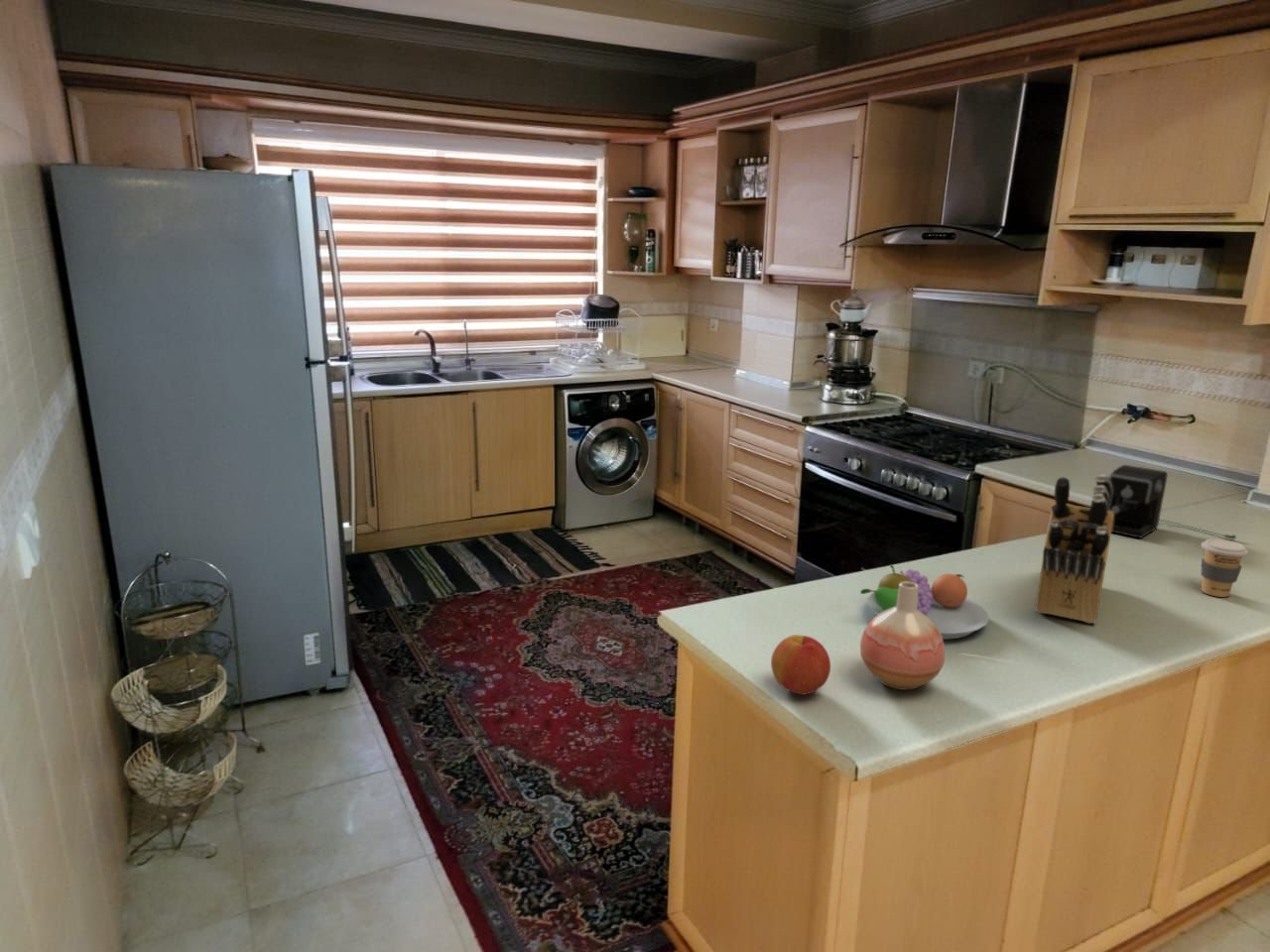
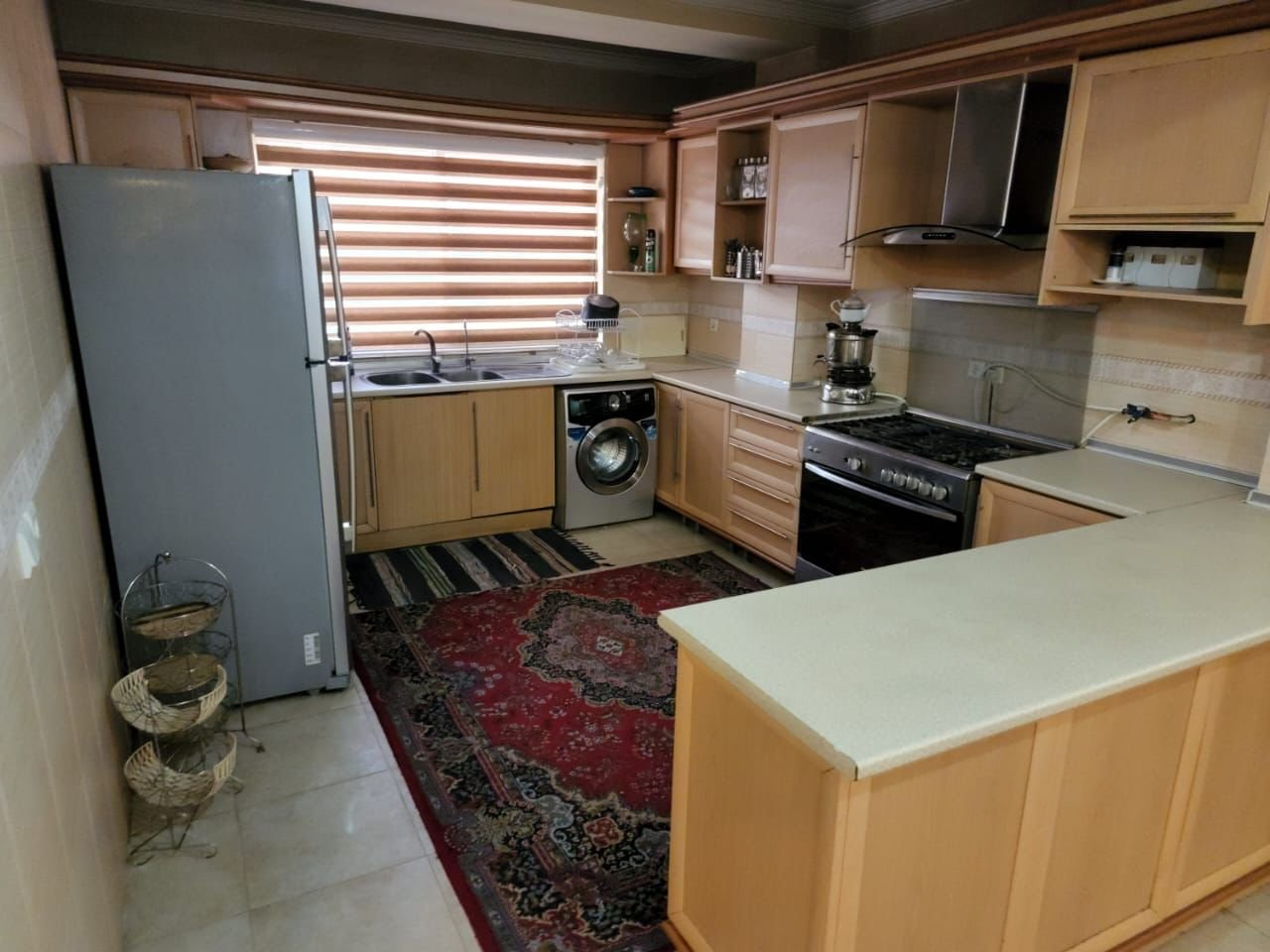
- coffee cup (1219, 568)
- coffee maker (1161, 506)
- vase (903, 633)
- knife block (1079, 535)
- fruit bowl (923, 597)
- apple (801, 661)
